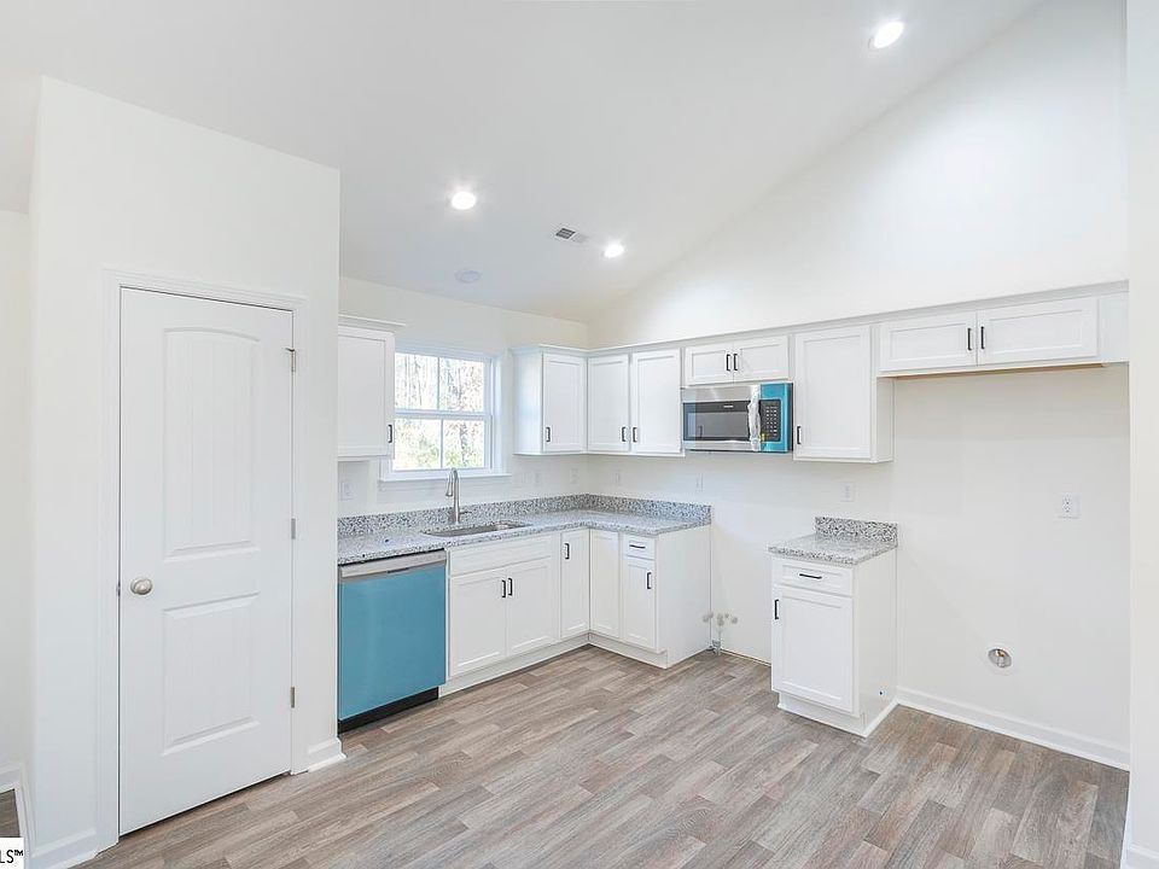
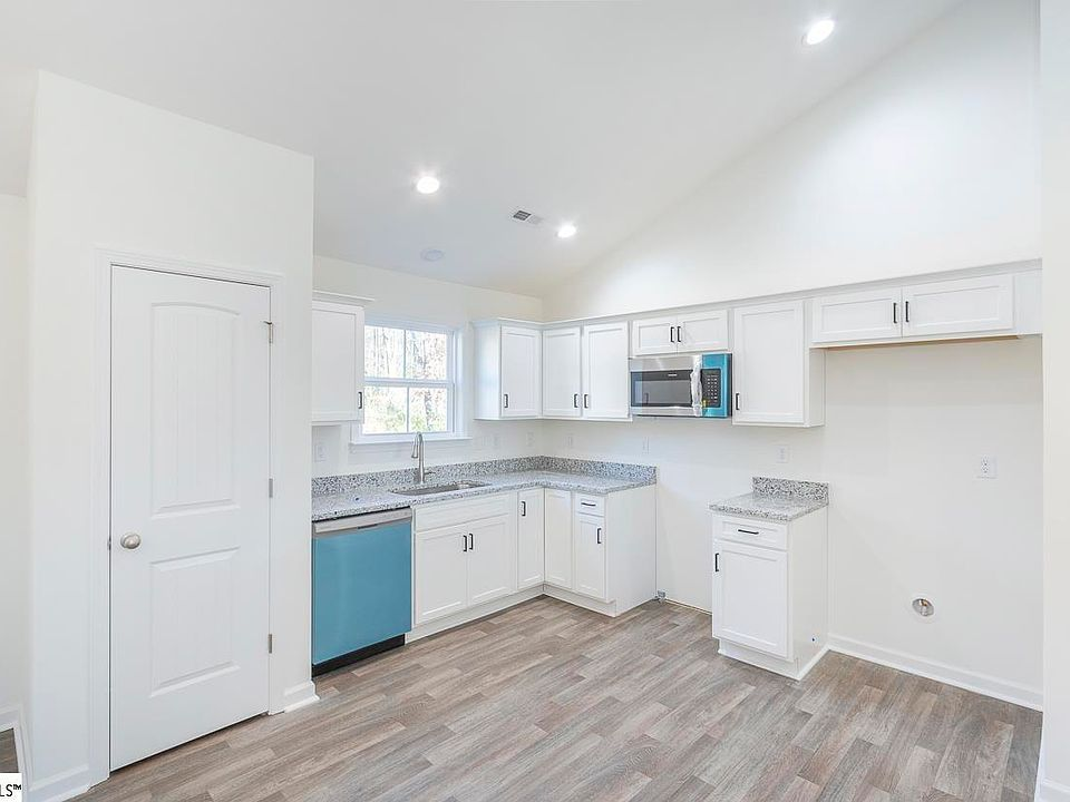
- bouquet (720, 634)
